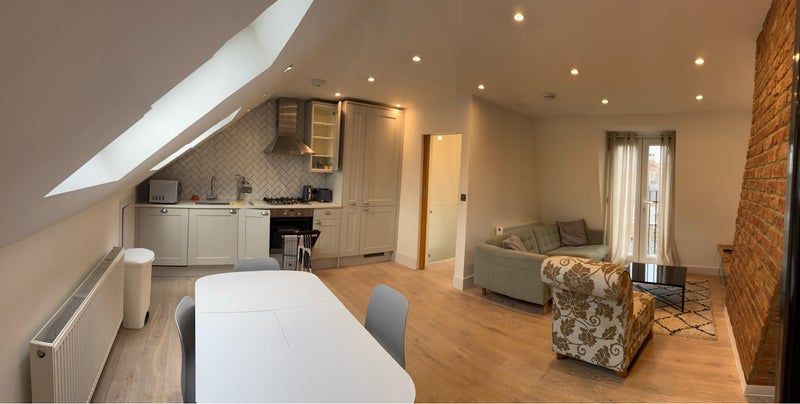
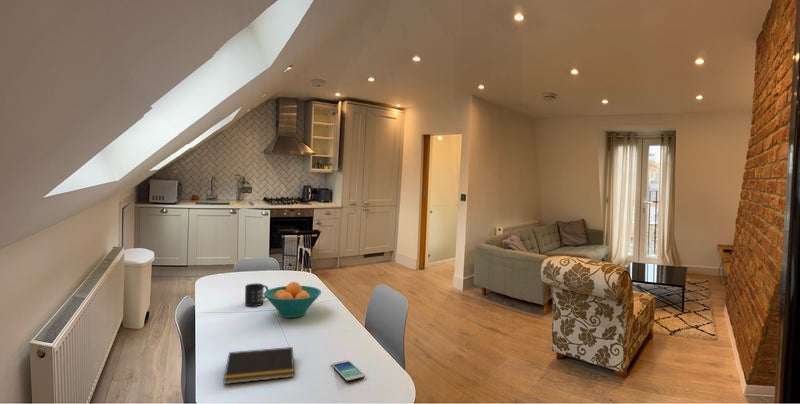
+ notepad (260, 364)
+ fruit bowl (292, 298)
+ mug (257, 293)
+ smartphone (347, 370)
